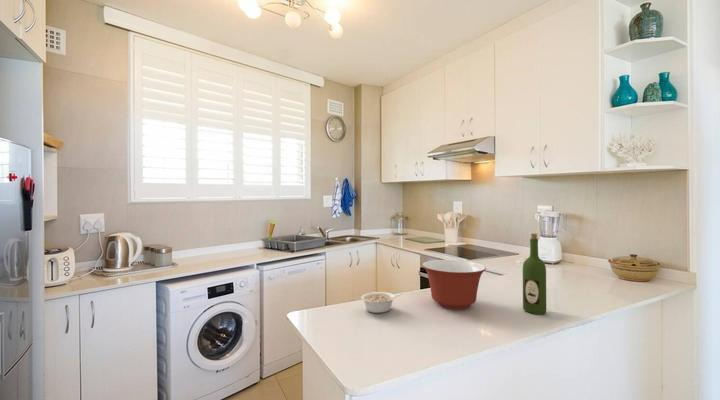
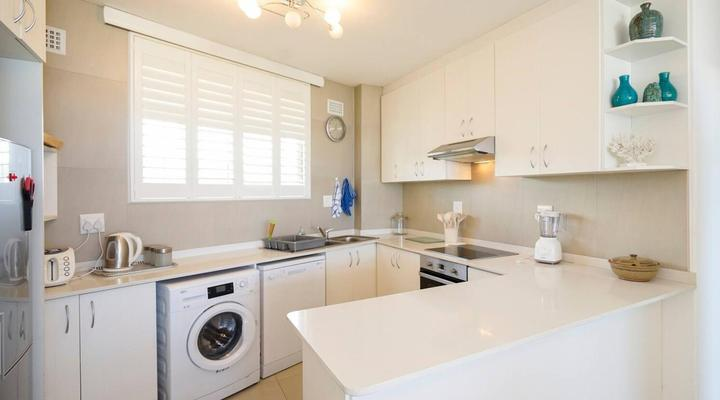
- mixing bowl (453, 284)
- legume (379, 301)
- wine bottle (534, 272)
